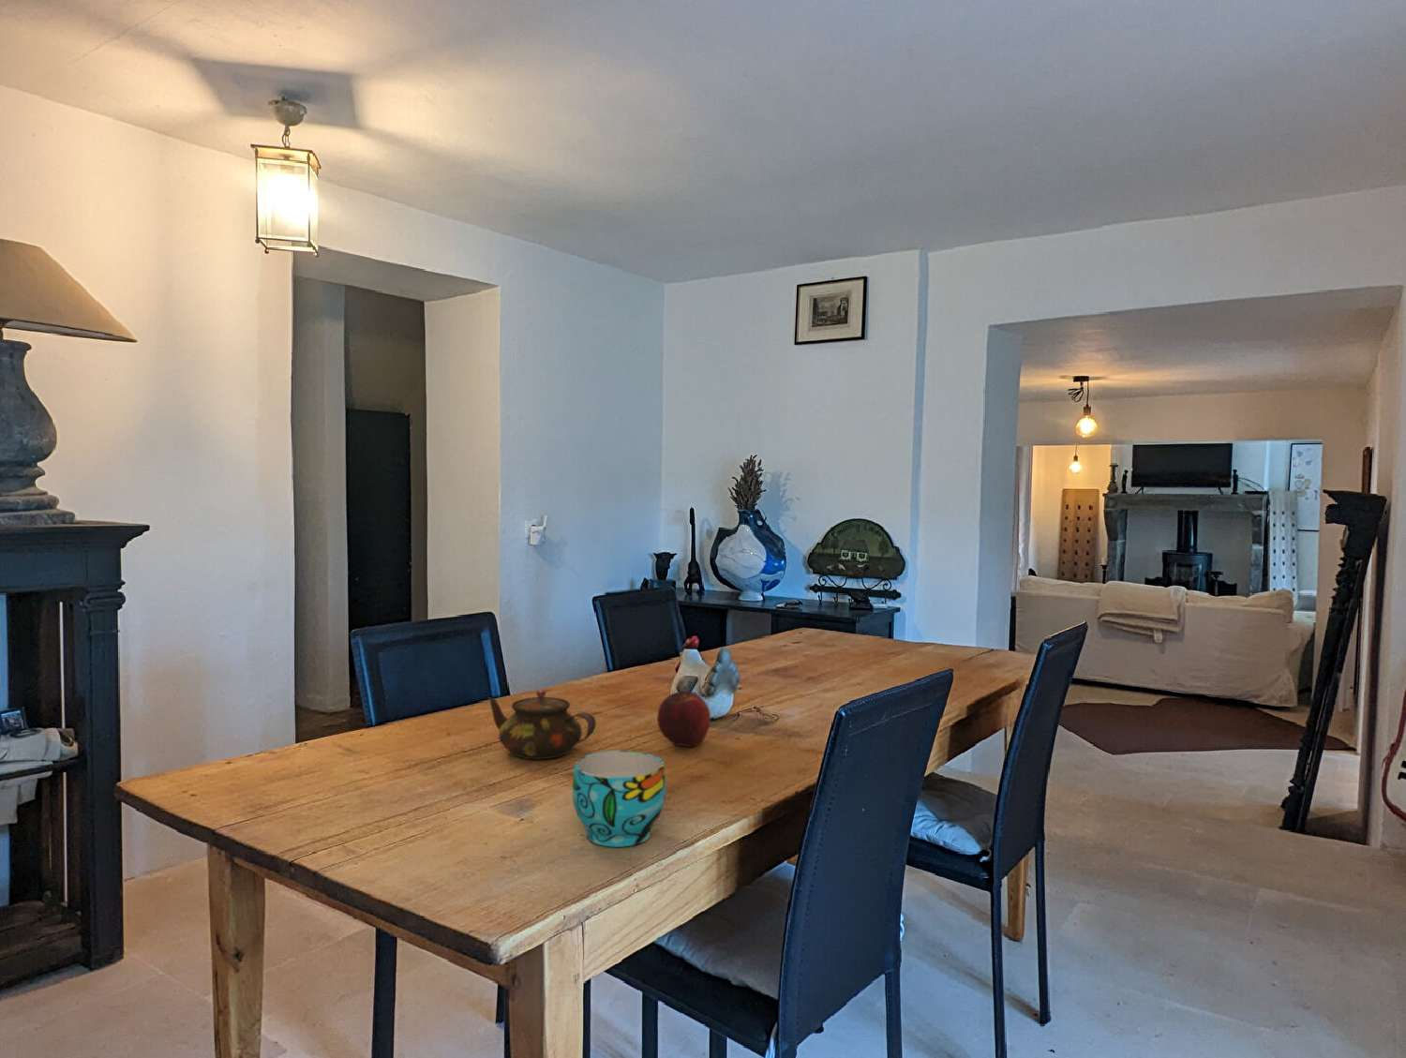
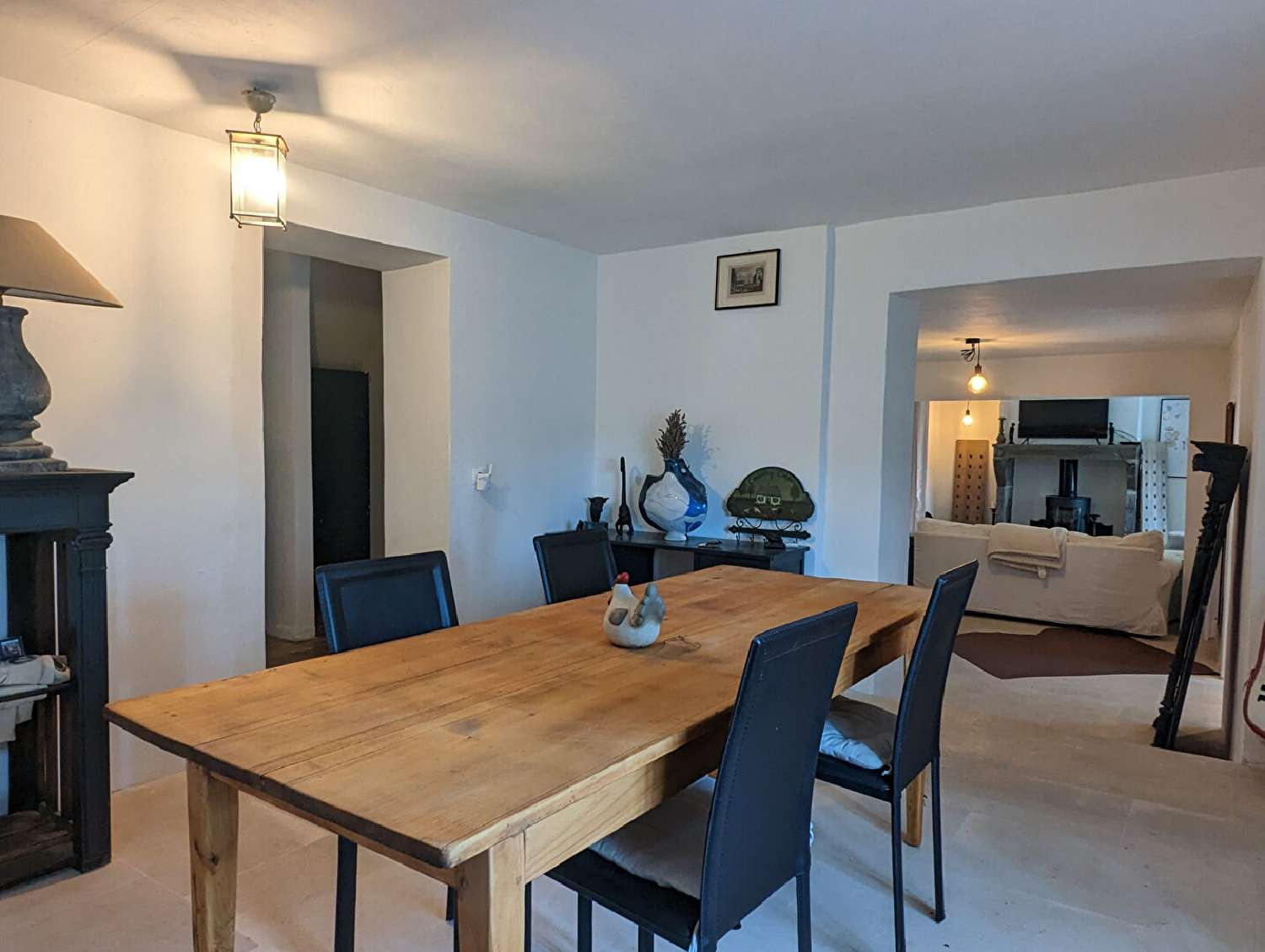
- cup (615, 798)
- fruit (684, 718)
- teapot (539, 720)
